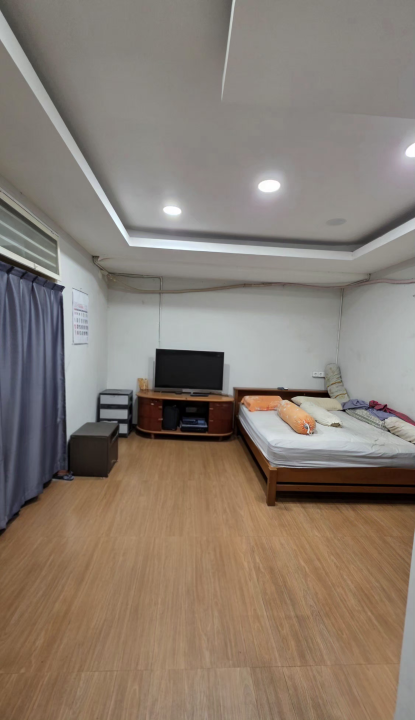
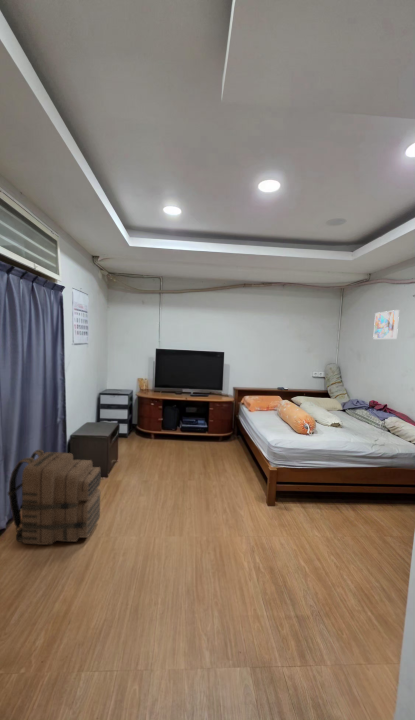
+ backpack (57, 493)
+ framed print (385, 325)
